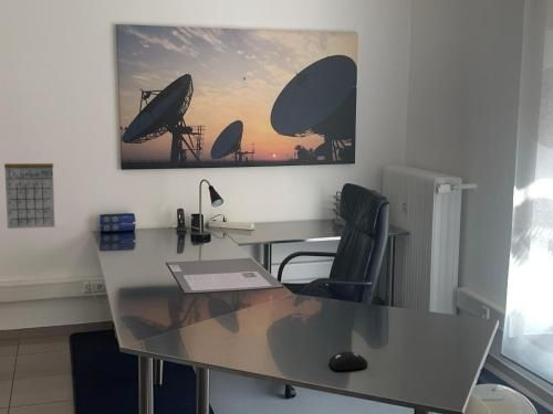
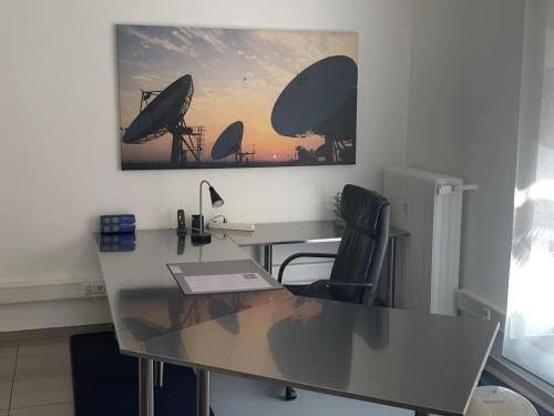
- calendar (30, 188)
- computer mouse (348, 359)
